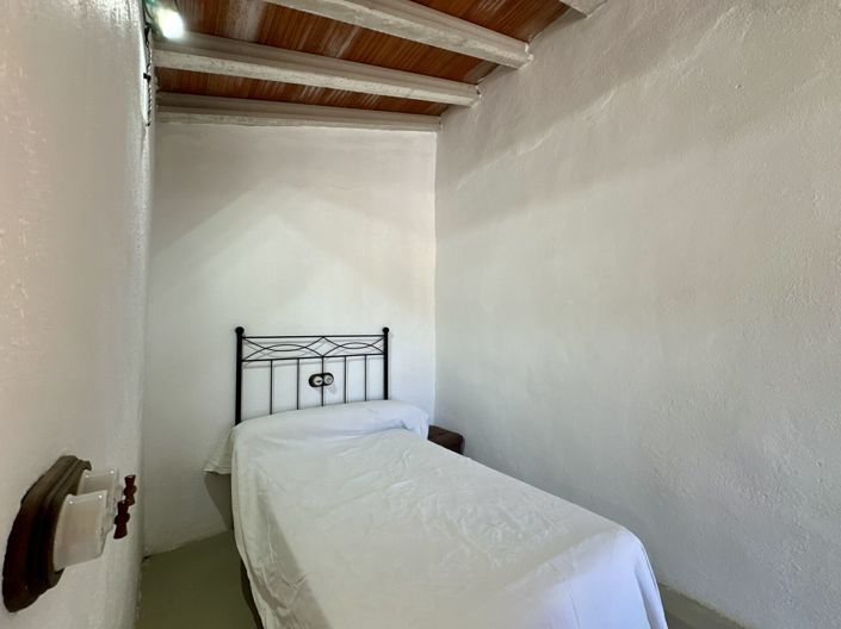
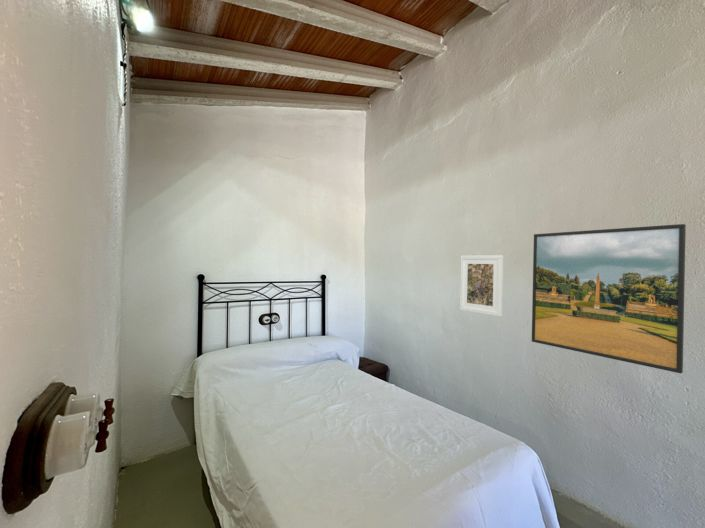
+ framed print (596, 292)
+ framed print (480, 284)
